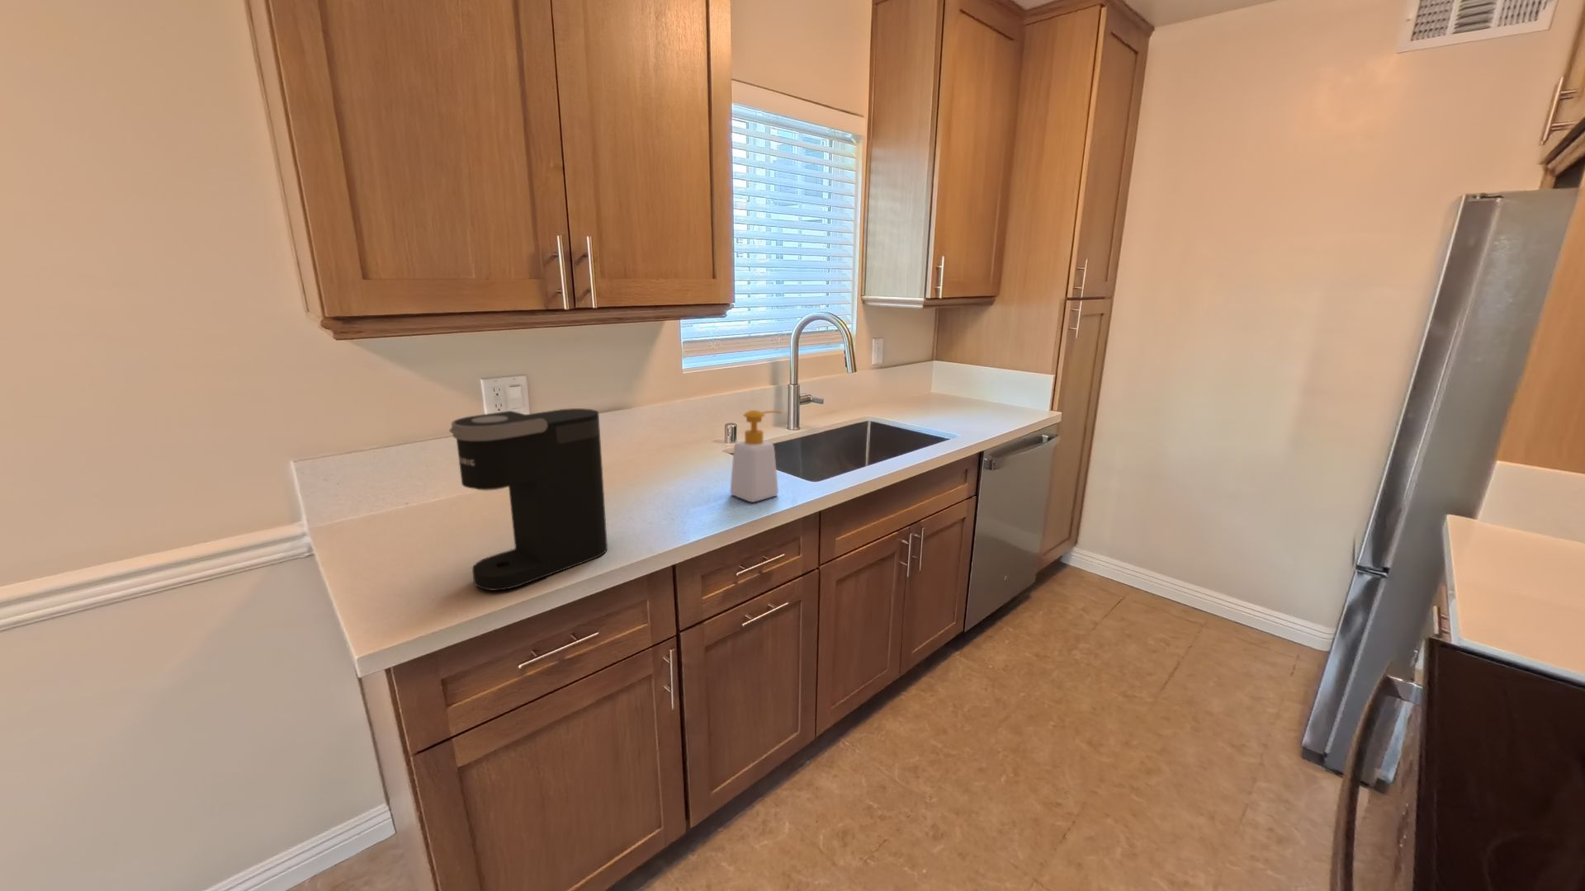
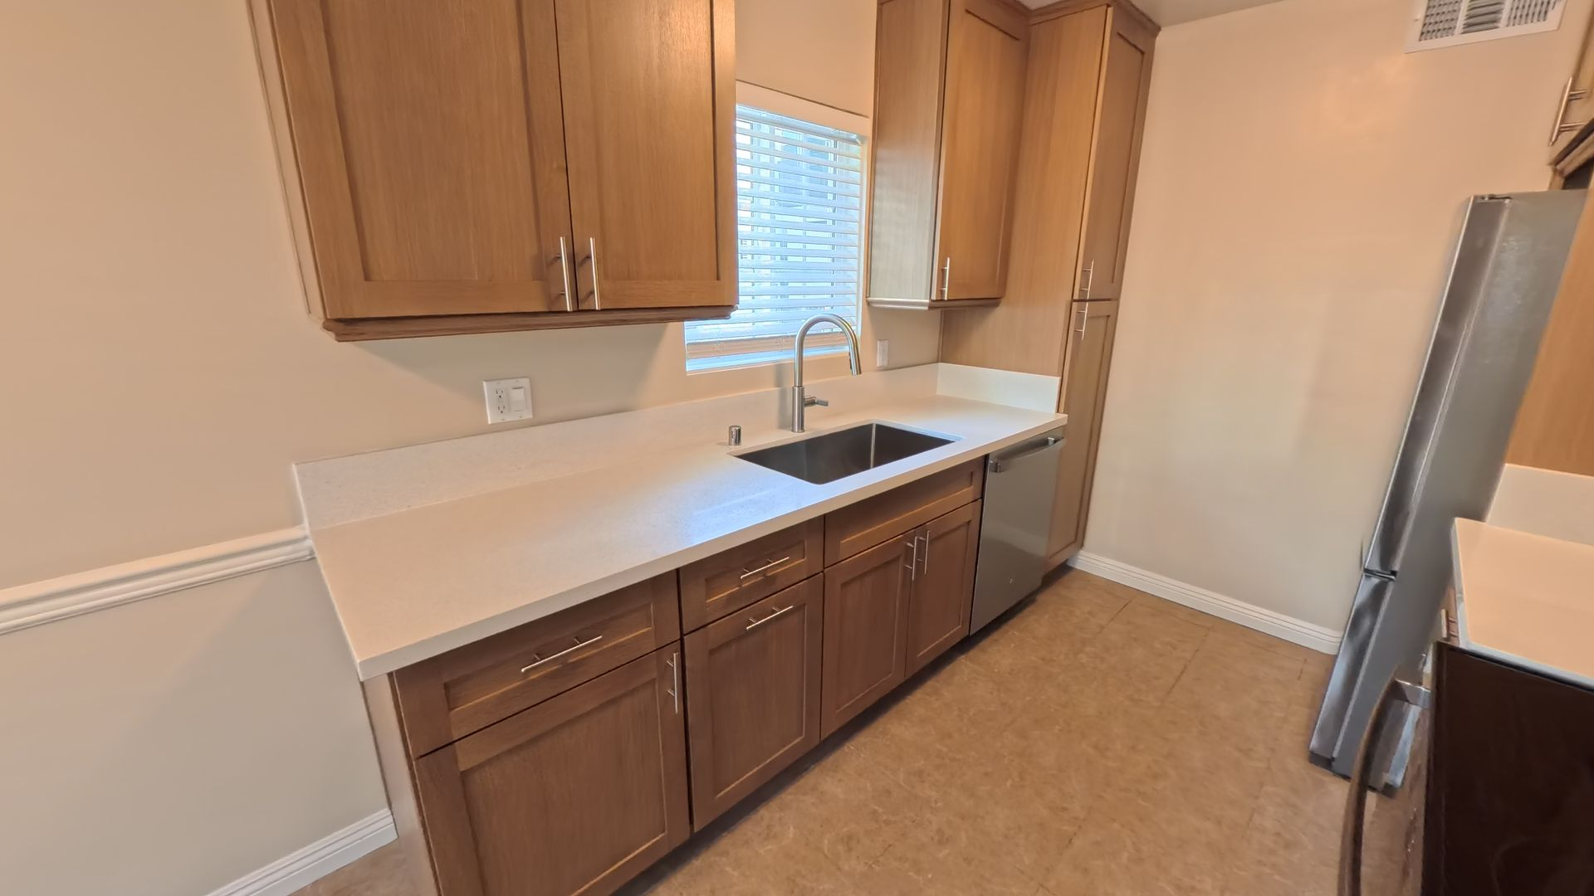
- soap bottle (760, 453)
- coffee maker (537, 491)
